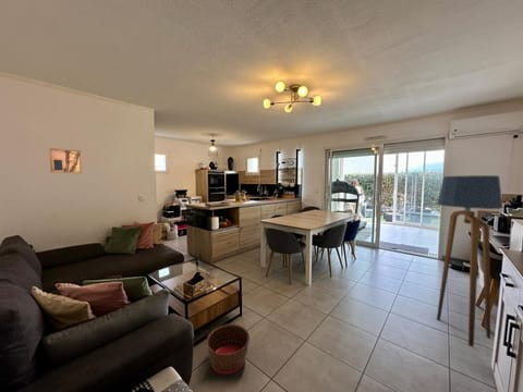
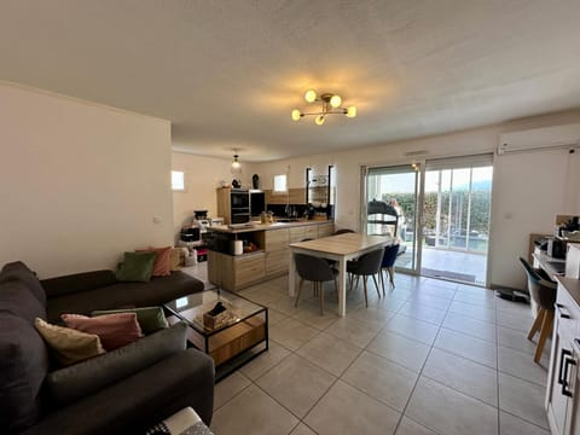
- floor lamp (471, 255)
- wall art (65, 161)
- basket (228, 348)
